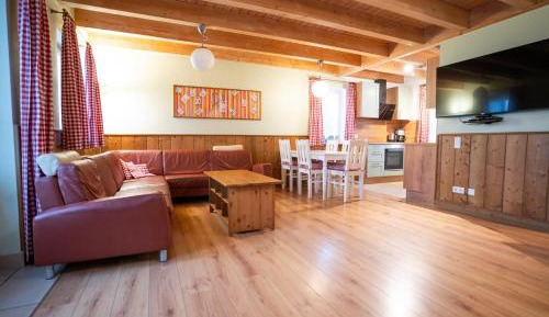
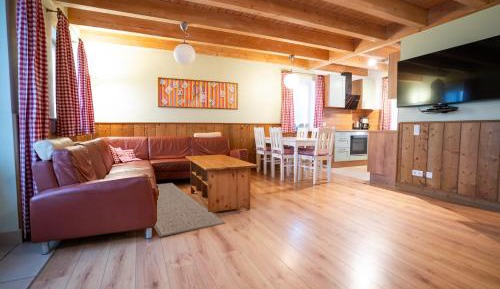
+ rug (168, 201)
